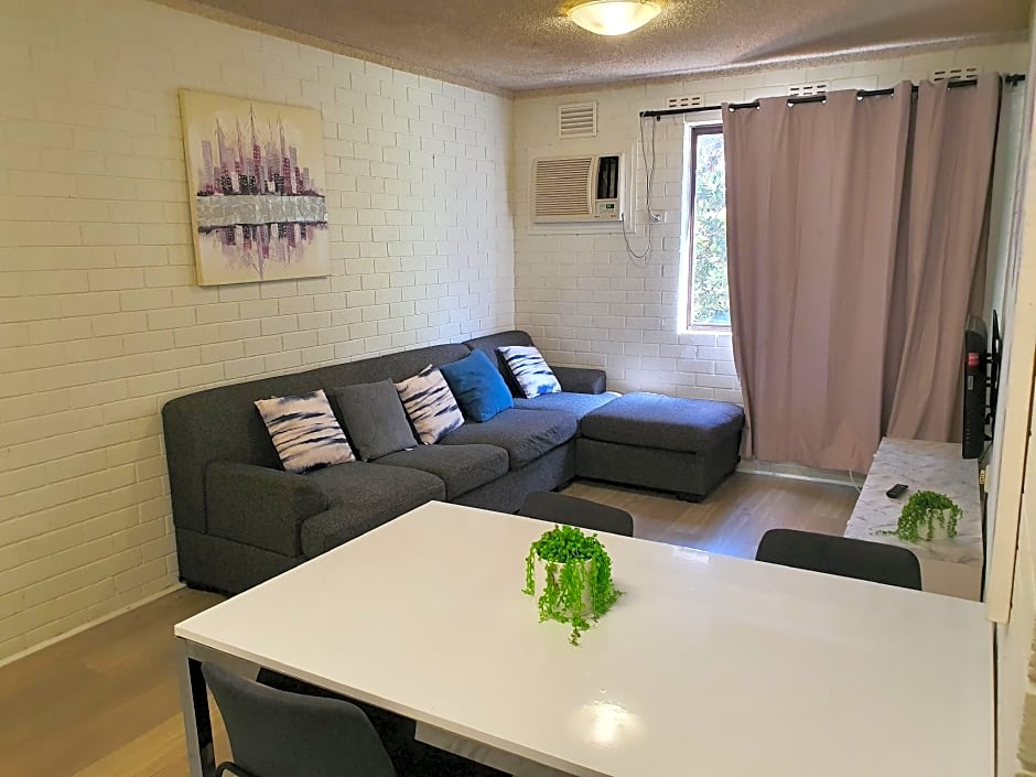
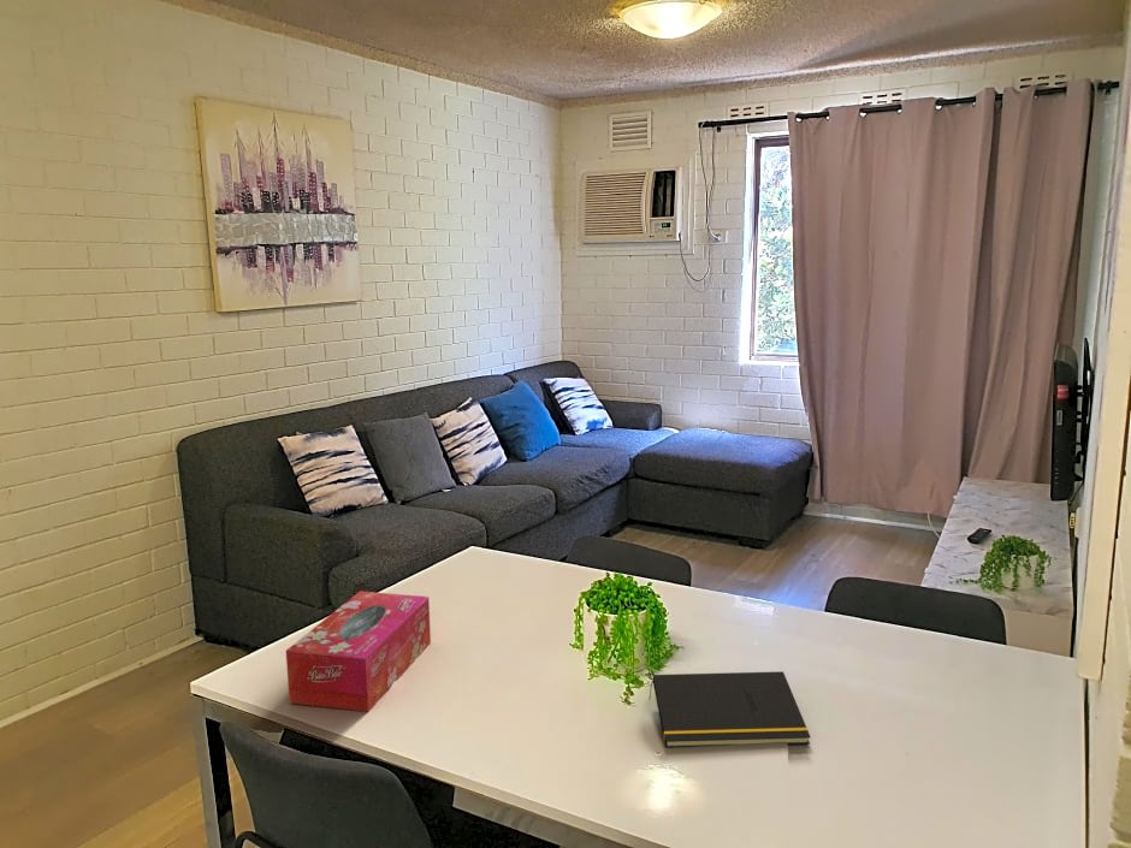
+ notepad (727, 707)
+ tissue box (363, 646)
